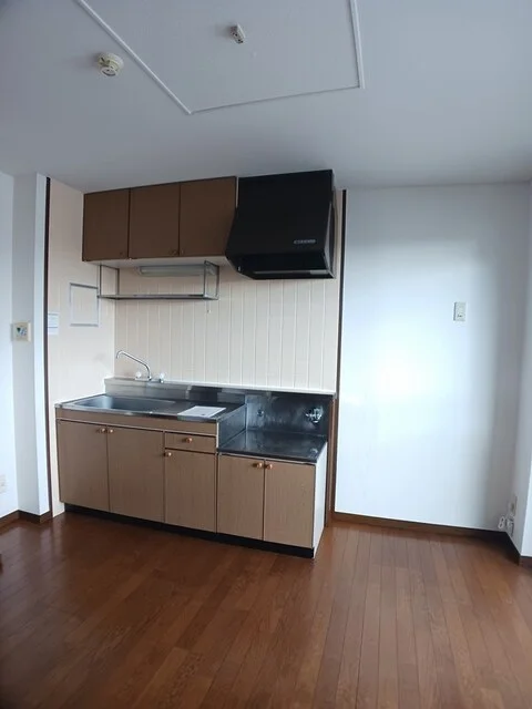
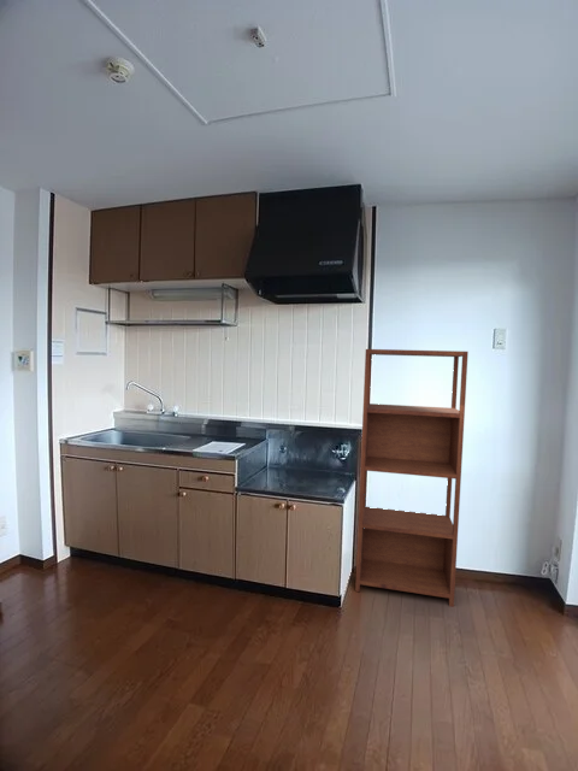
+ shelving unit (407, 470)
